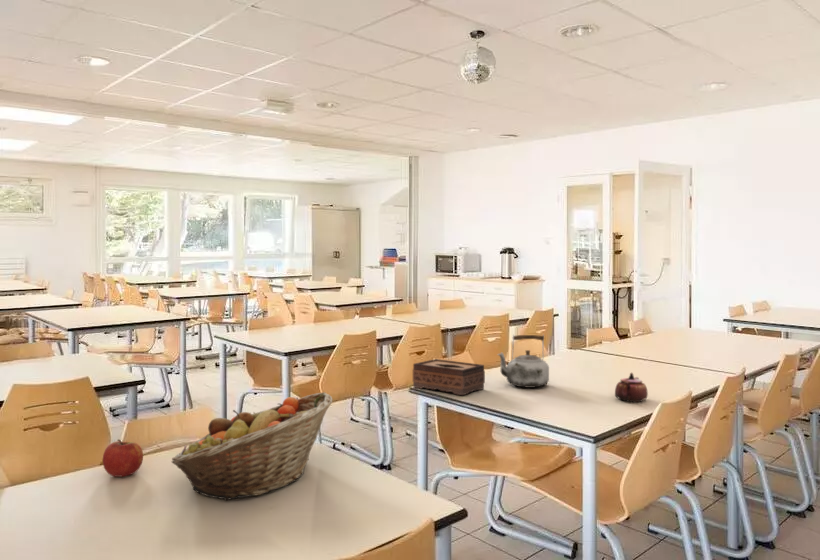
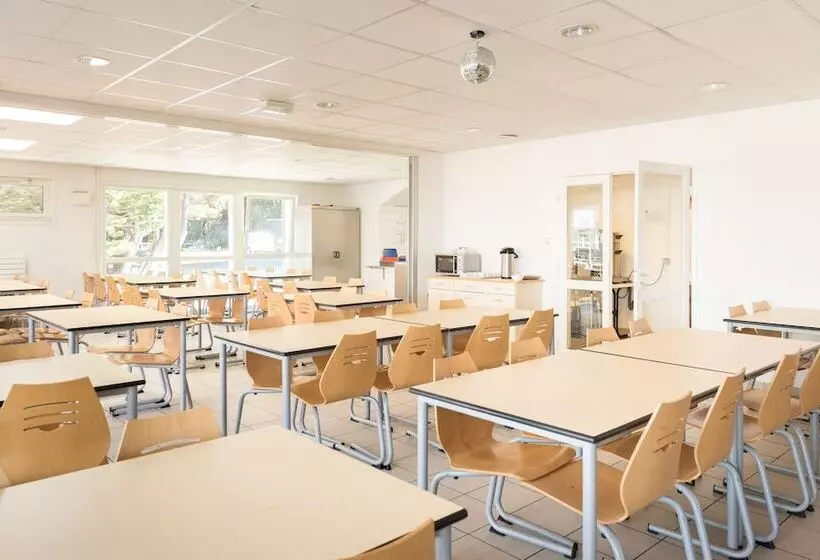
- kettle (522, 359)
- teapot (630, 386)
- fruit basket (258, 438)
- tissue box (448, 376)
- apple (123, 456)
